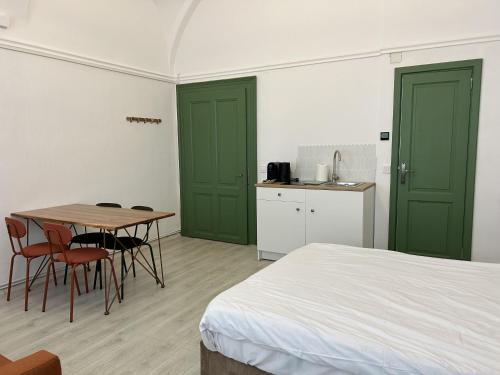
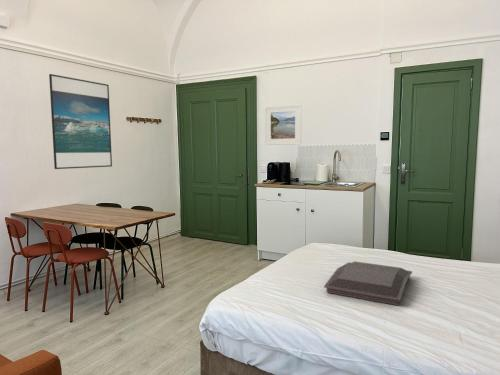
+ serving tray (370, 276)
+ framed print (282, 125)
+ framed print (83, 124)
